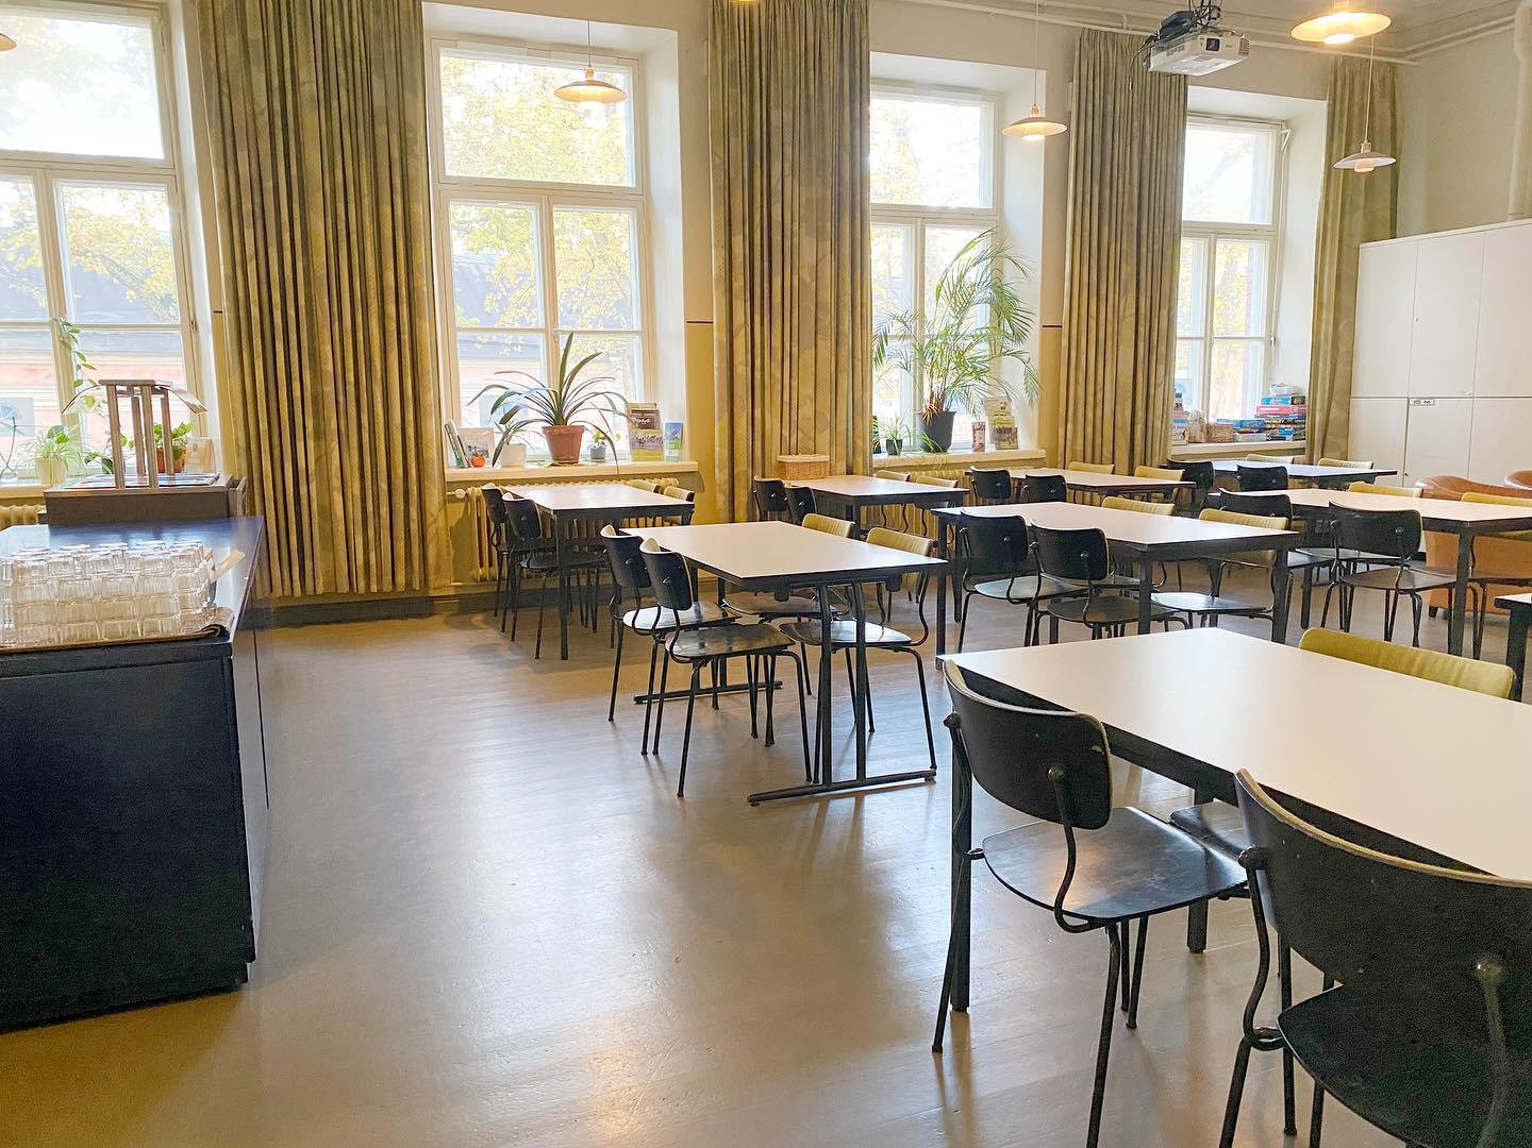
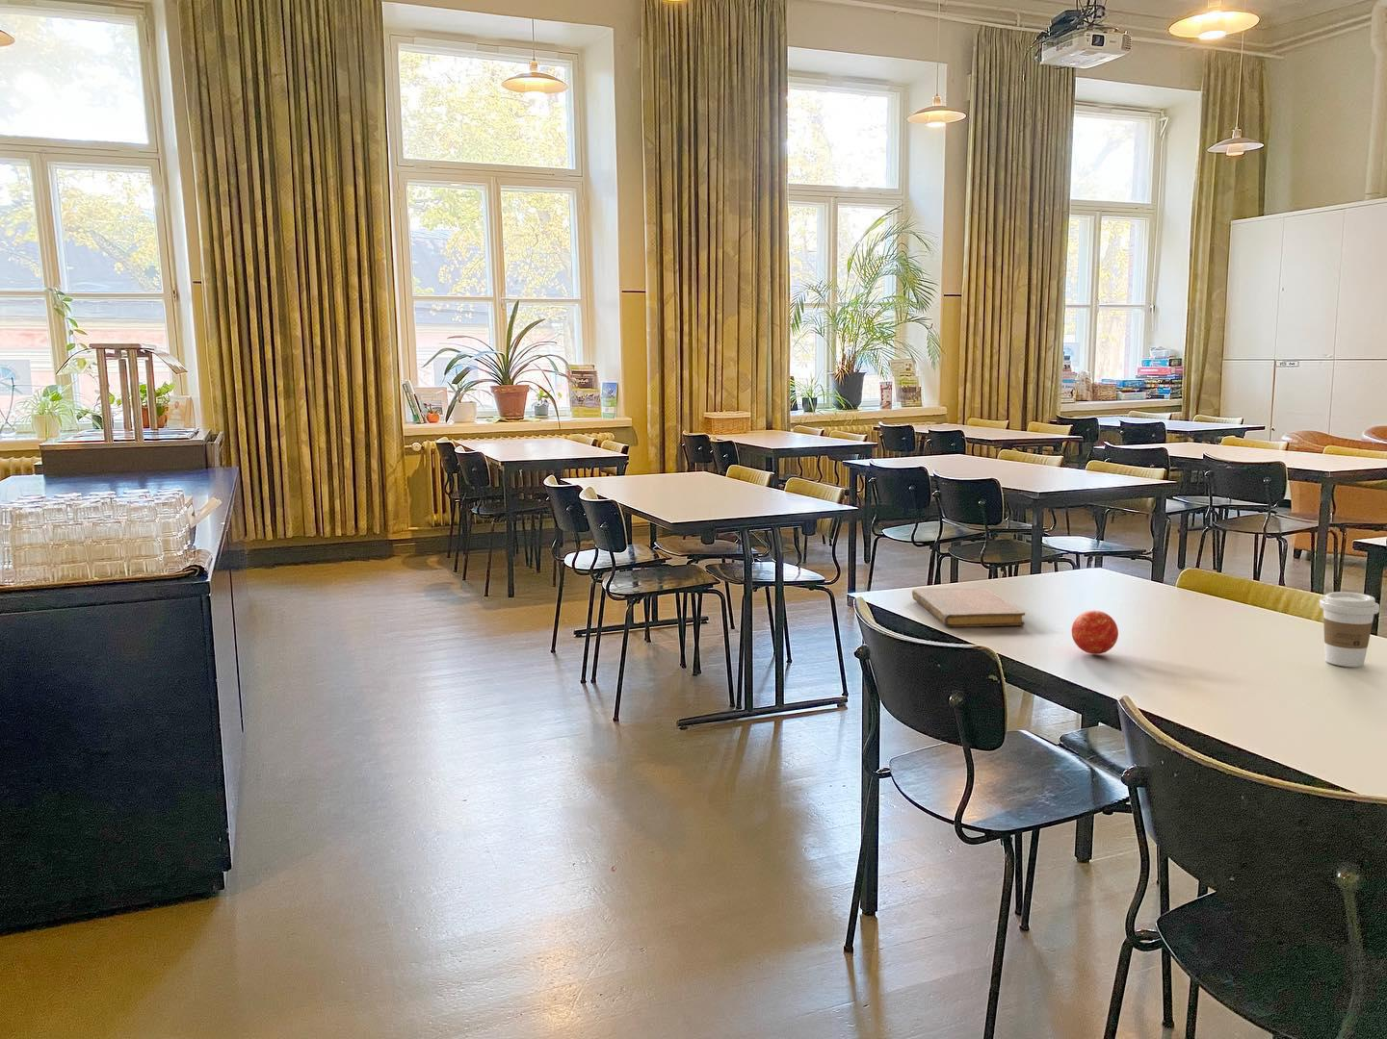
+ notebook (965, 605)
+ coffee cup (1347, 629)
+ apple (1094, 632)
